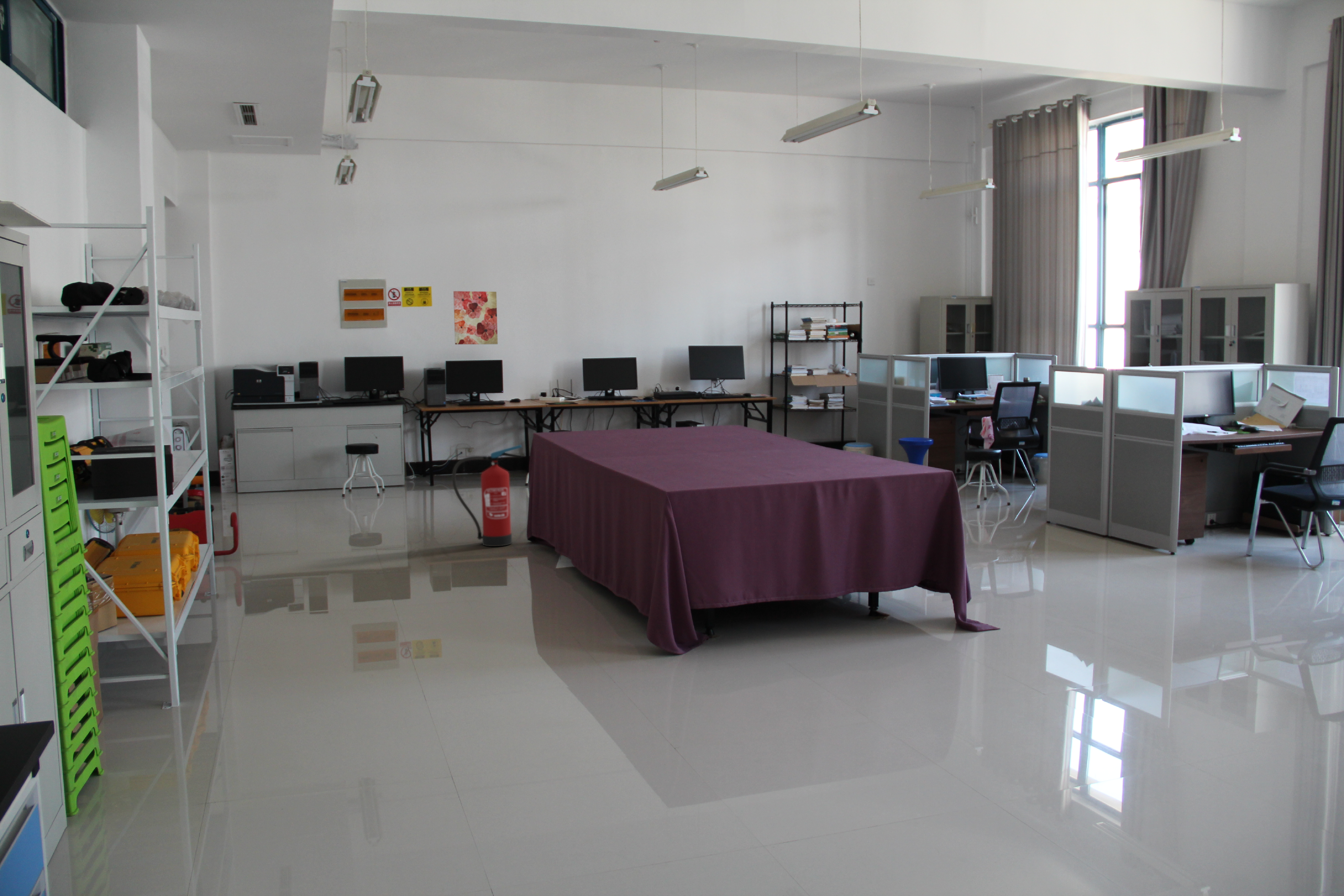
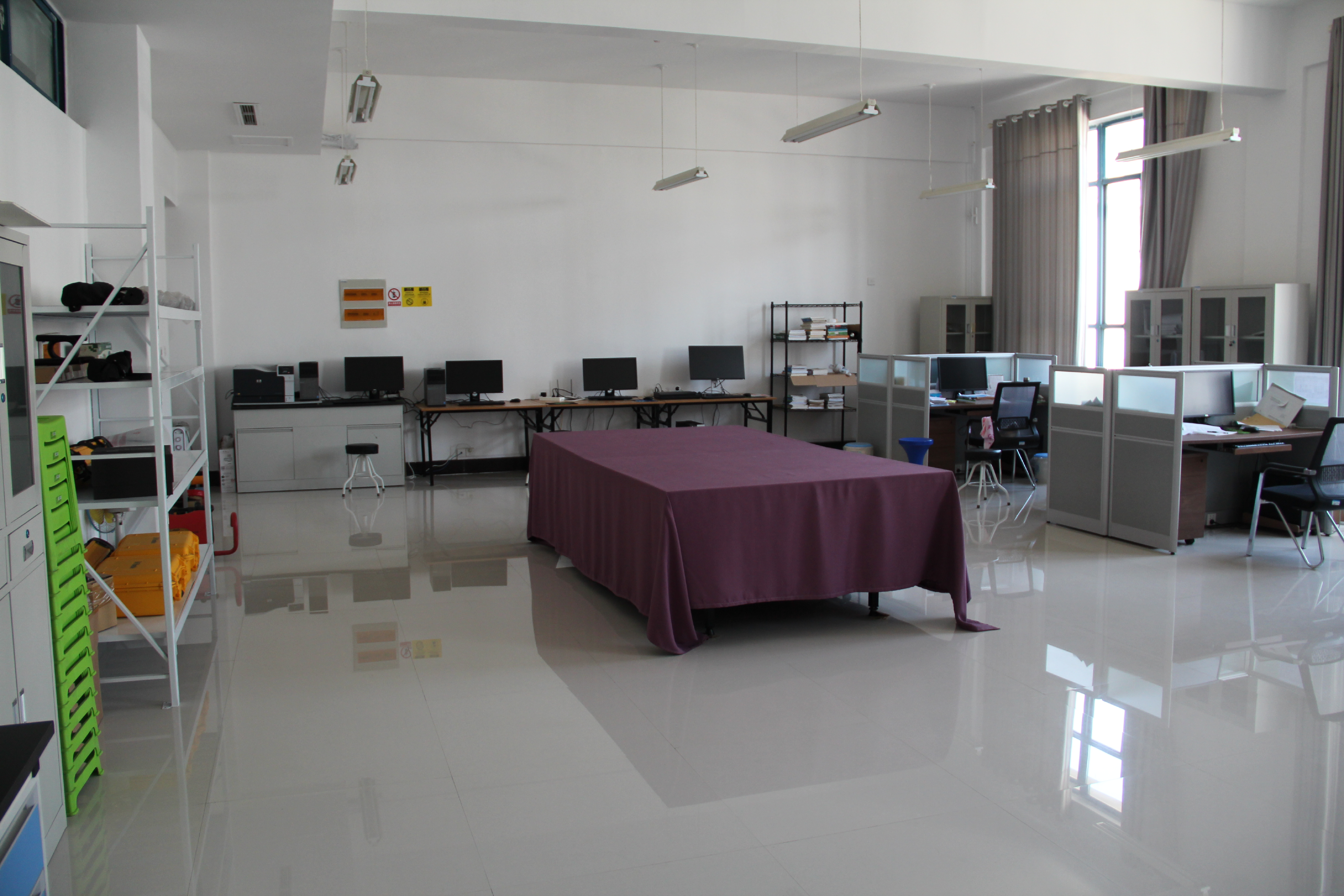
- wall art (476, 318)
- fire extinguisher (488, 495)
